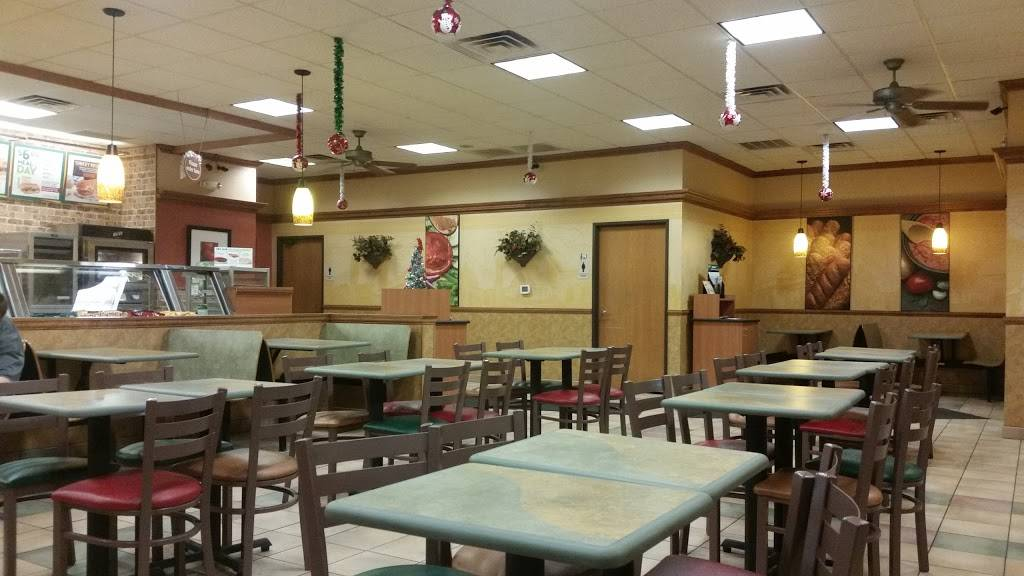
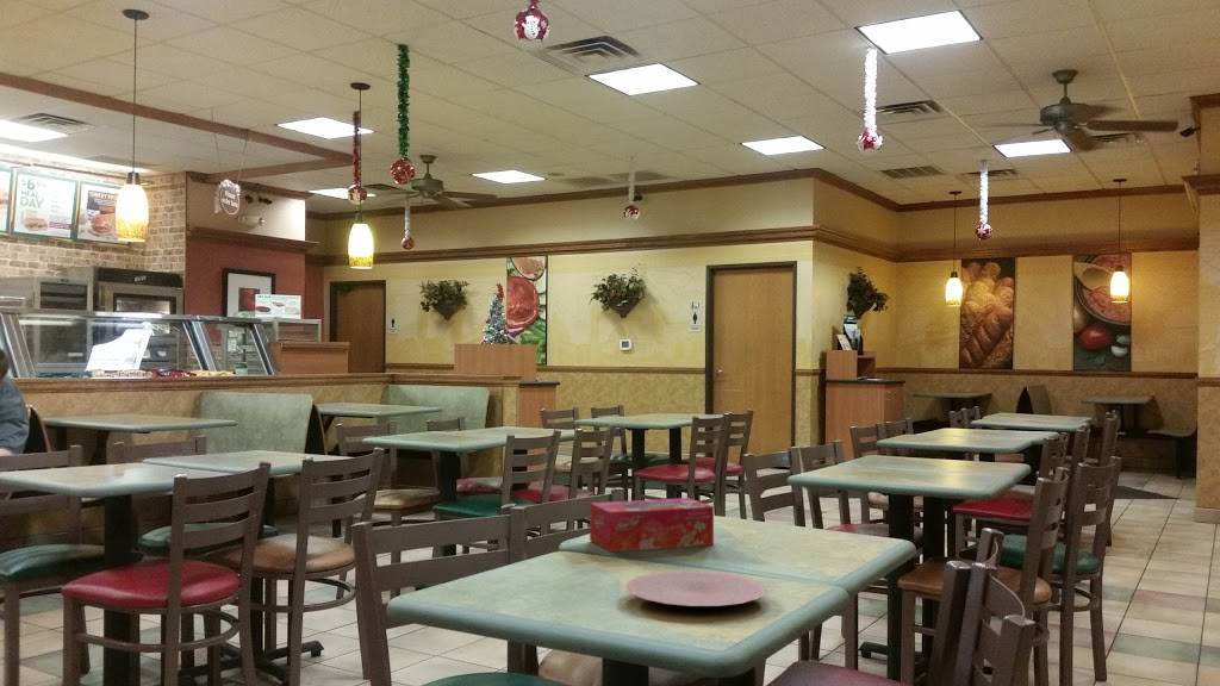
+ tissue box (651, 523)
+ plate (695, 592)
